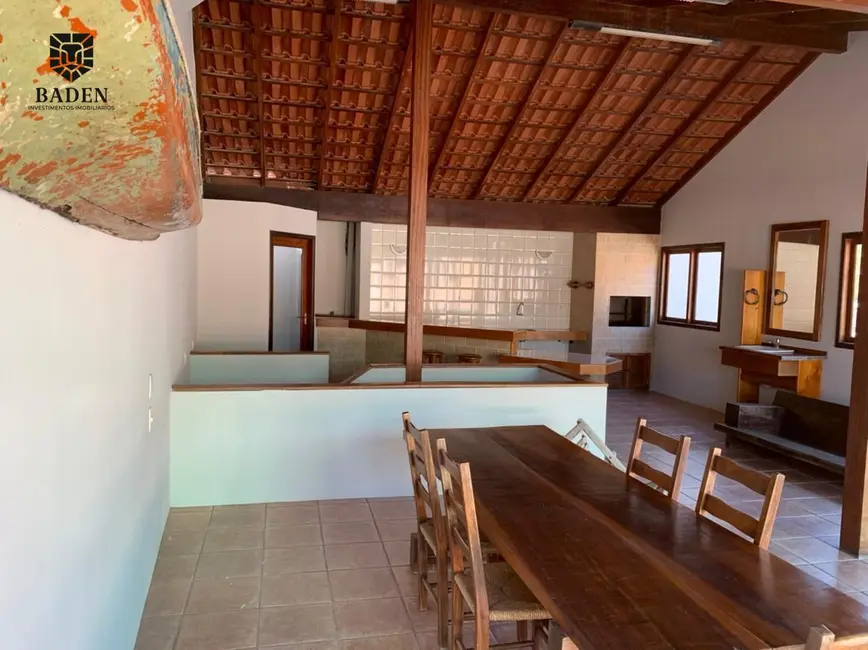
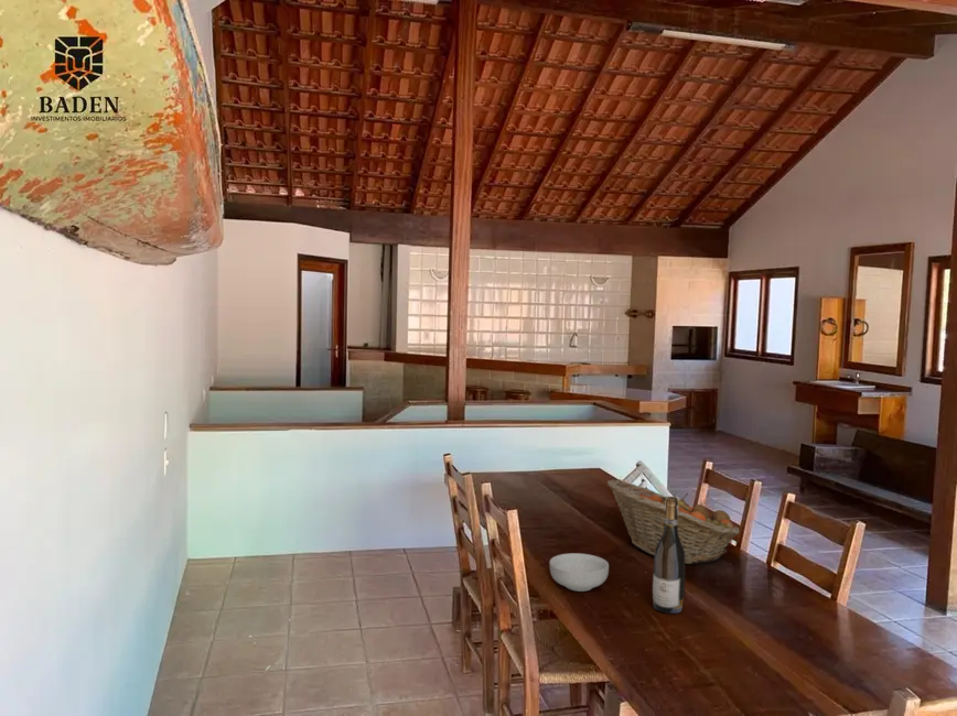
+ wine bottle (669, 552)
+ cereal bowl (578, 574)
+ fruit basket (664, 517)
